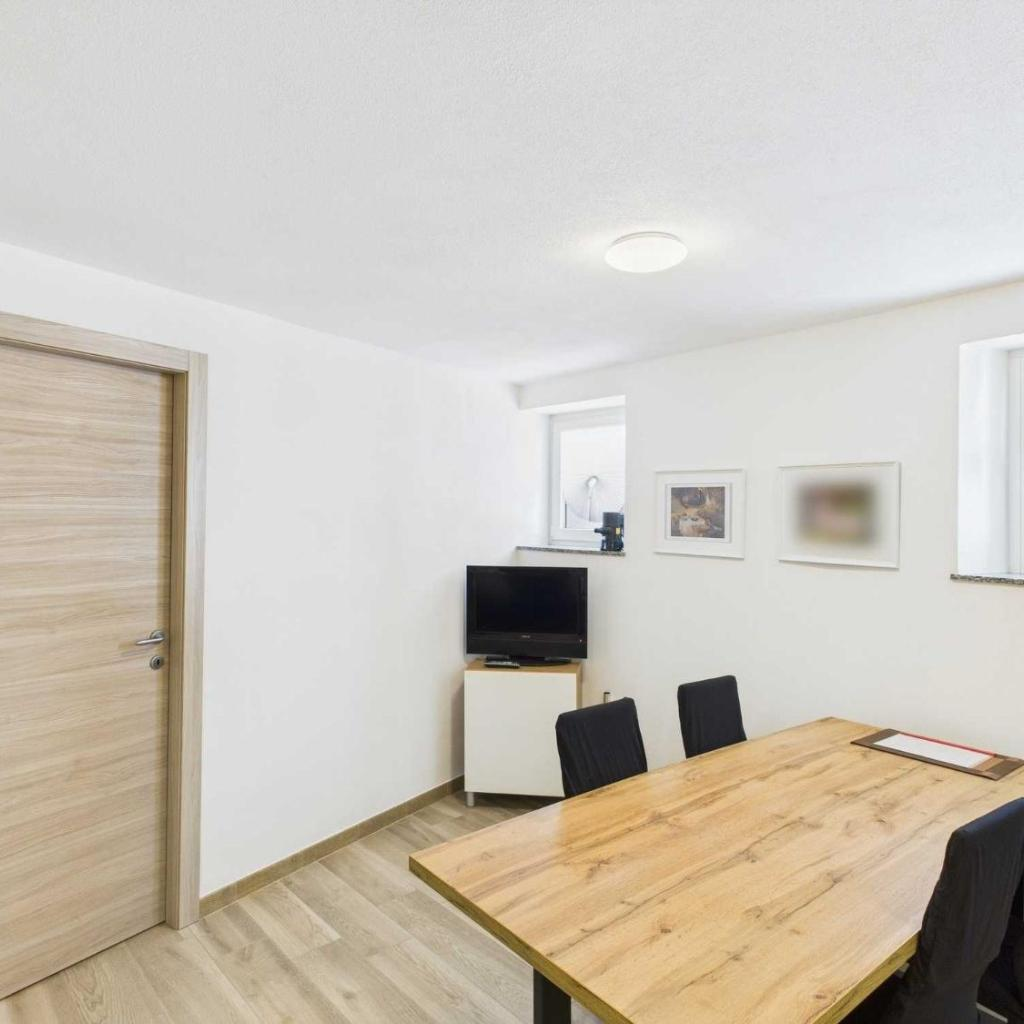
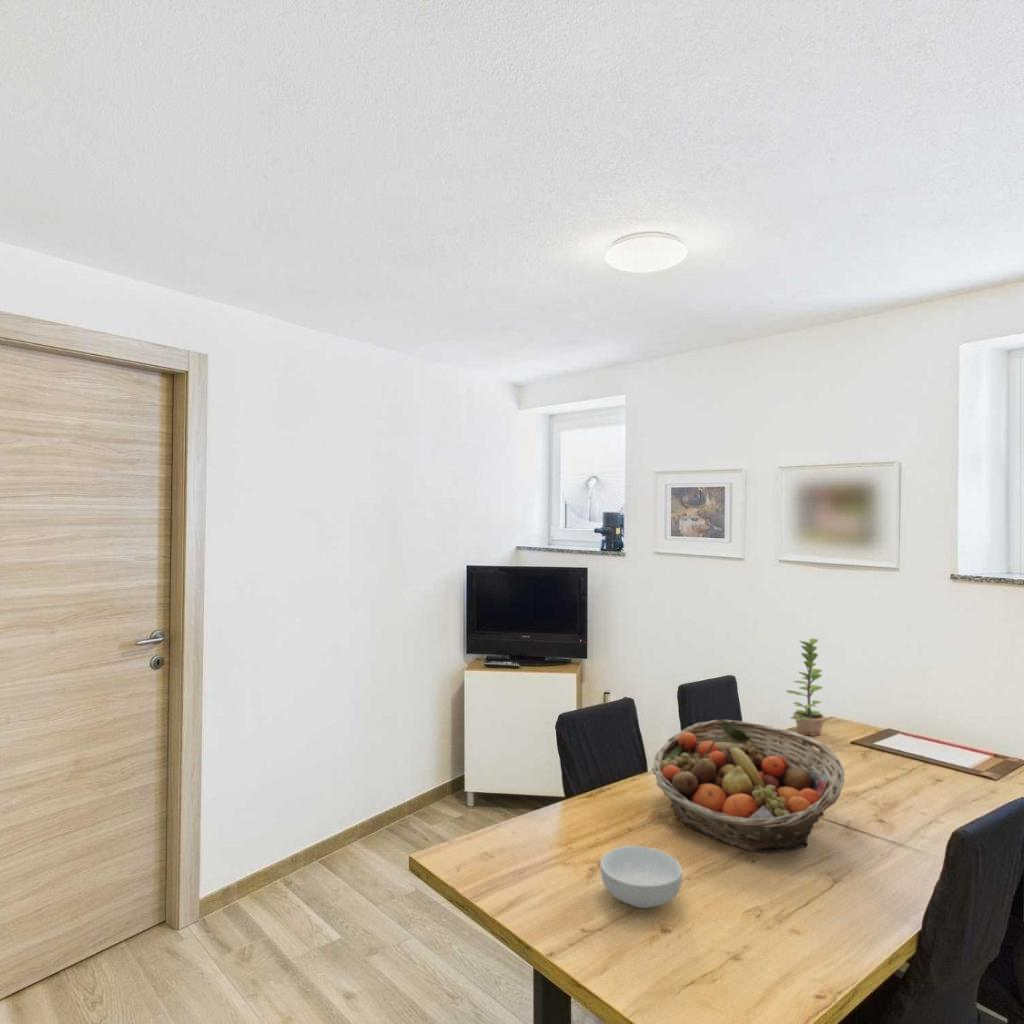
+ plant (807, 686)
+ cereal bowl (640, 880)
+ fruit basket (742, 780)
